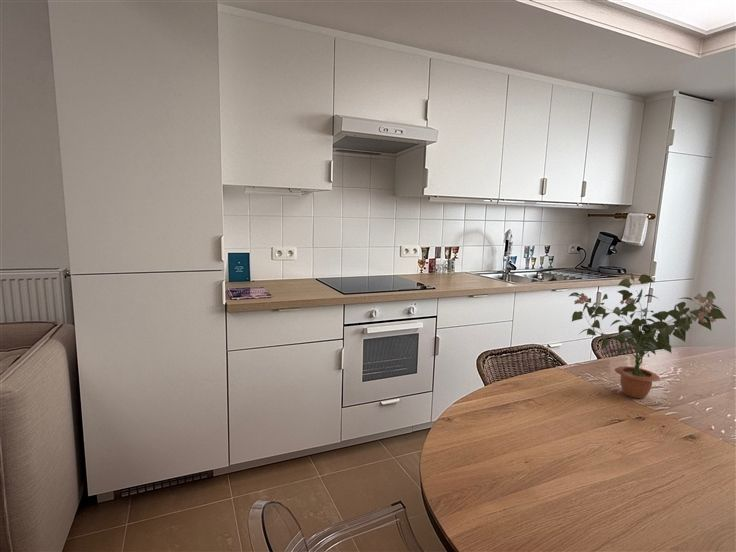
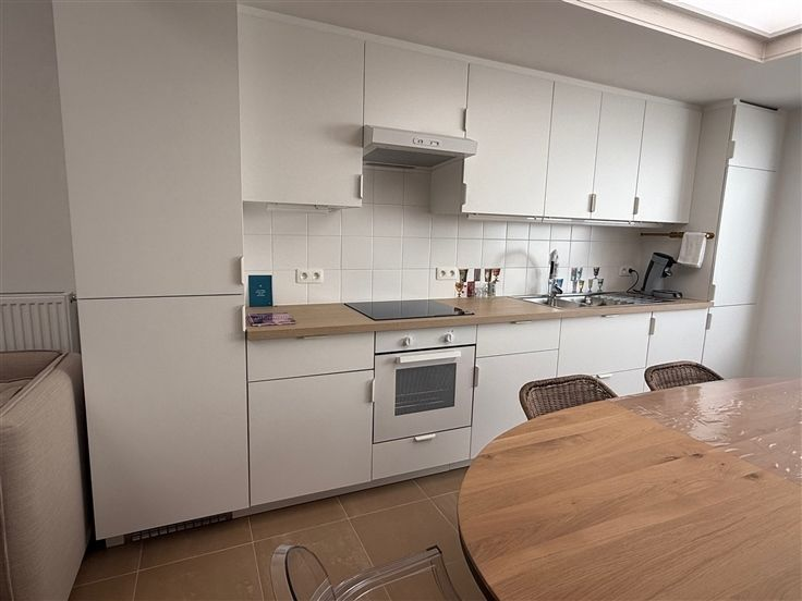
- potted plant (640, 336)
